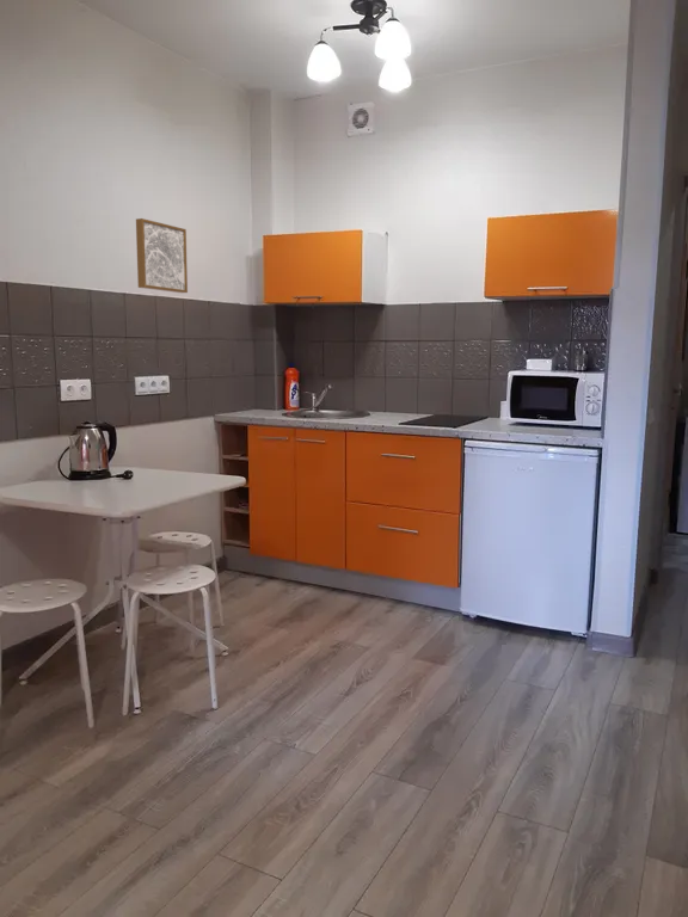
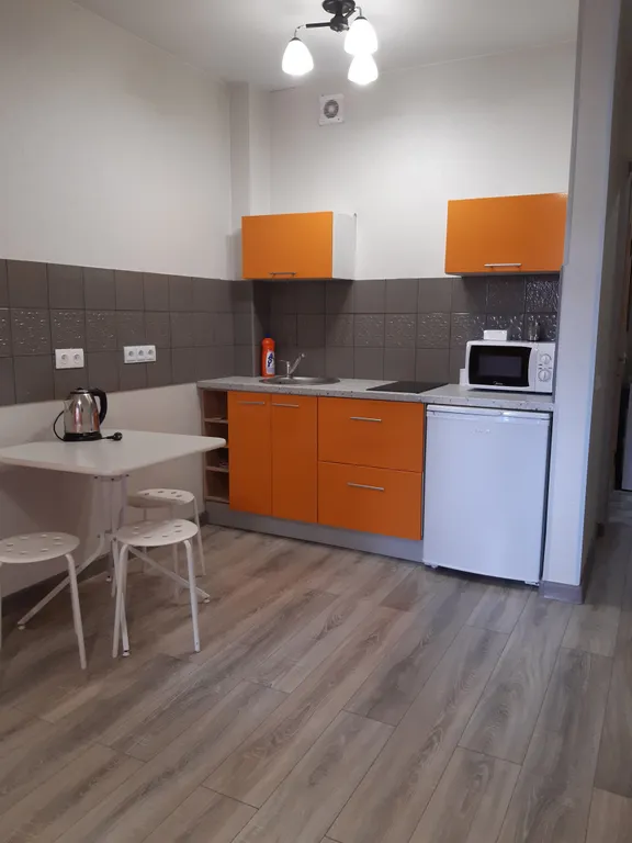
- wall art (162, 257)
